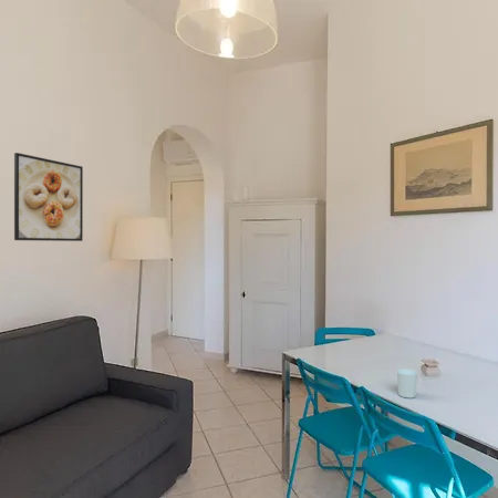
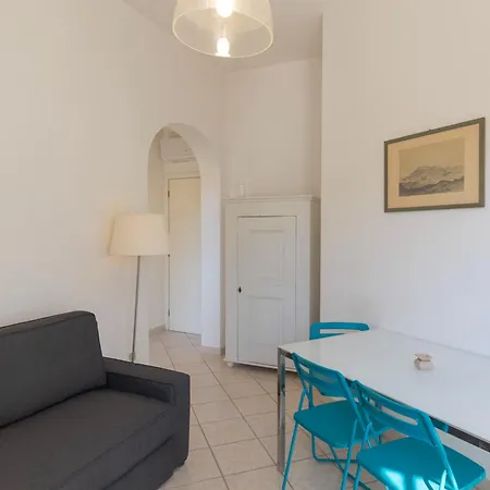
- cup (406, 383)
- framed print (51, 200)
